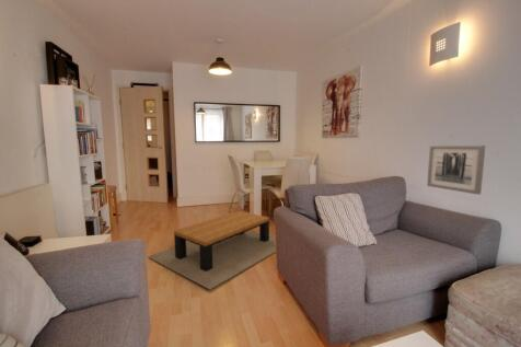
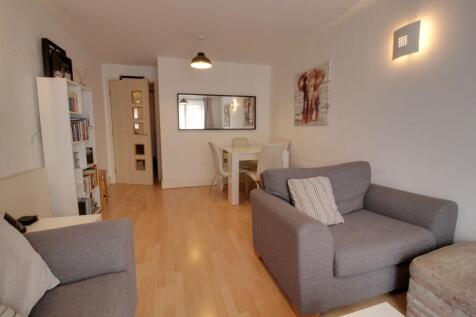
- wall art (453, 167)
- coffee table (225, 235)
